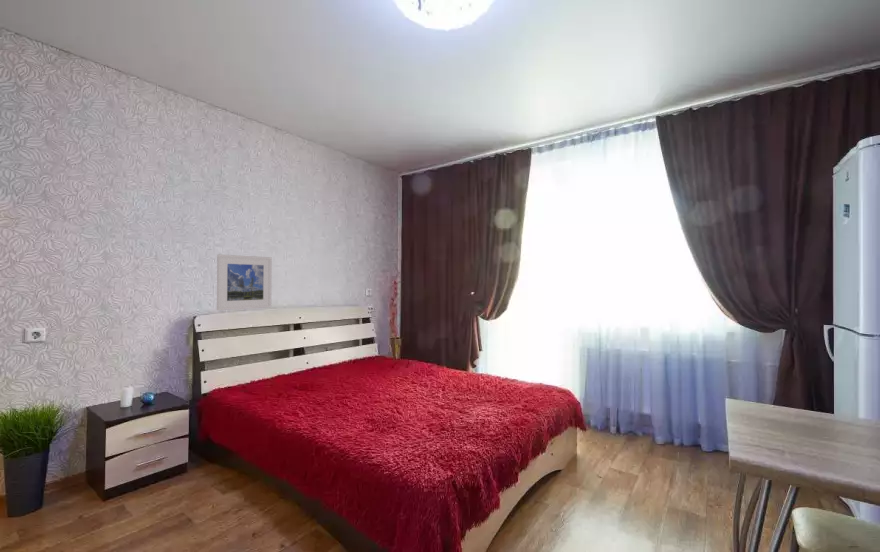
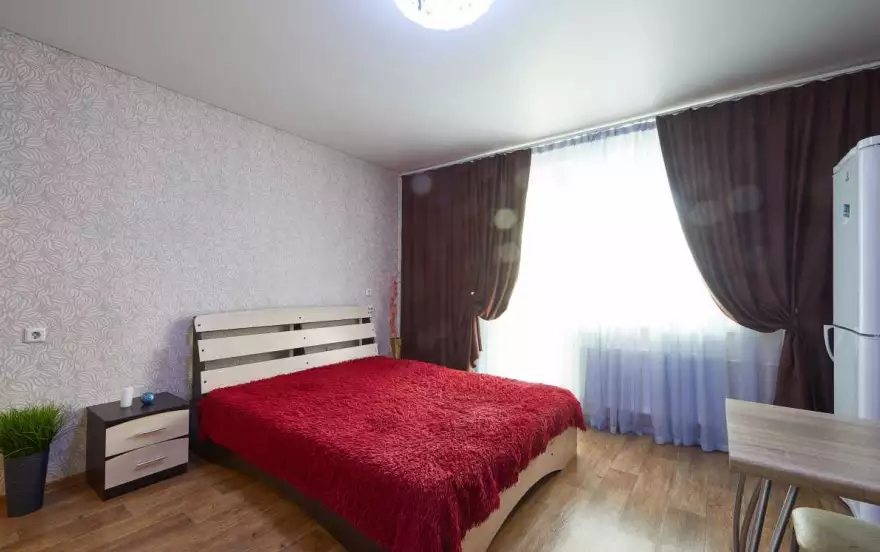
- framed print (245, 282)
